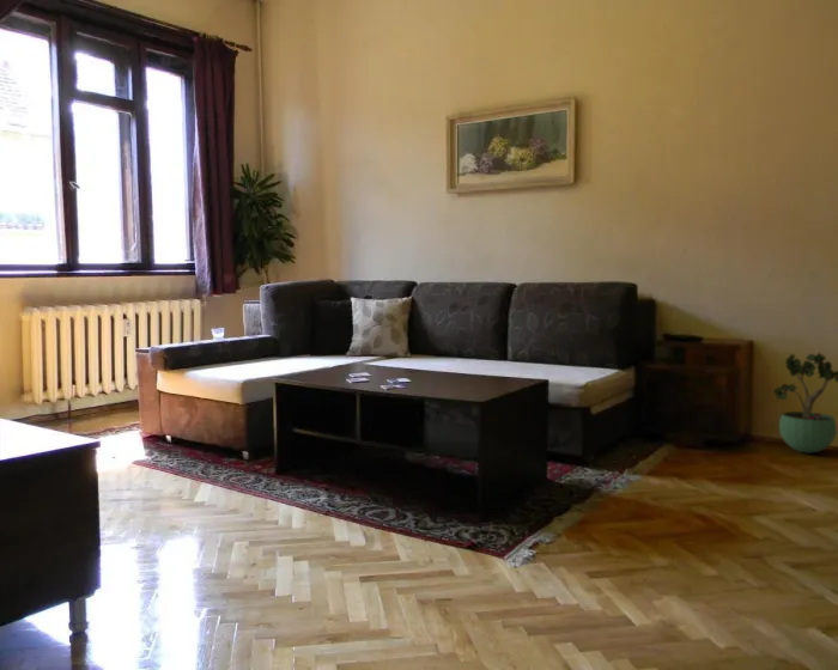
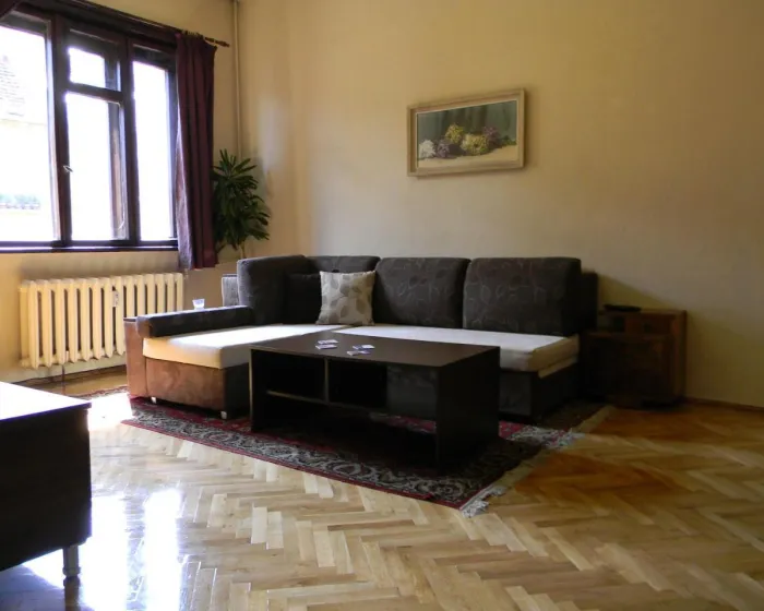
- potted plant (810, 402)
